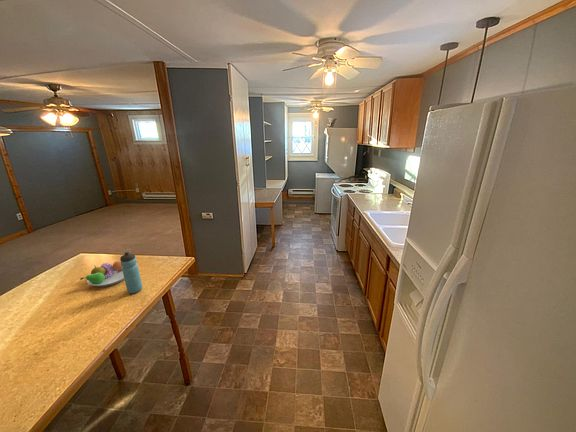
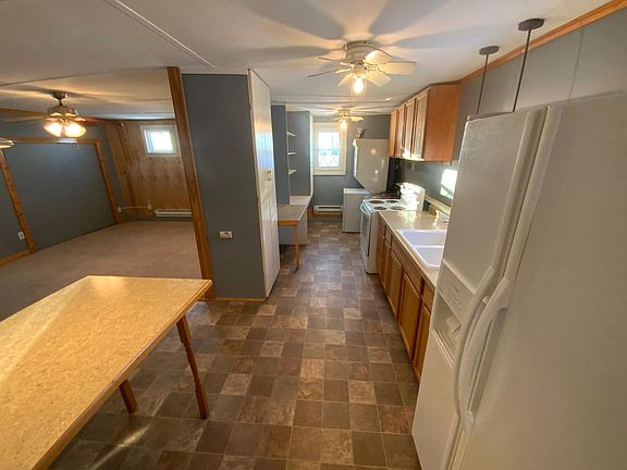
- water bottle (131, 271)
- fruit bowl (107, 271)
